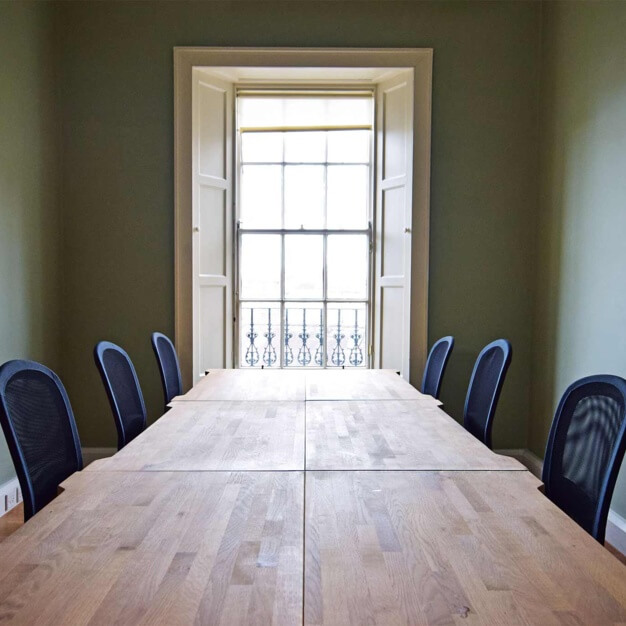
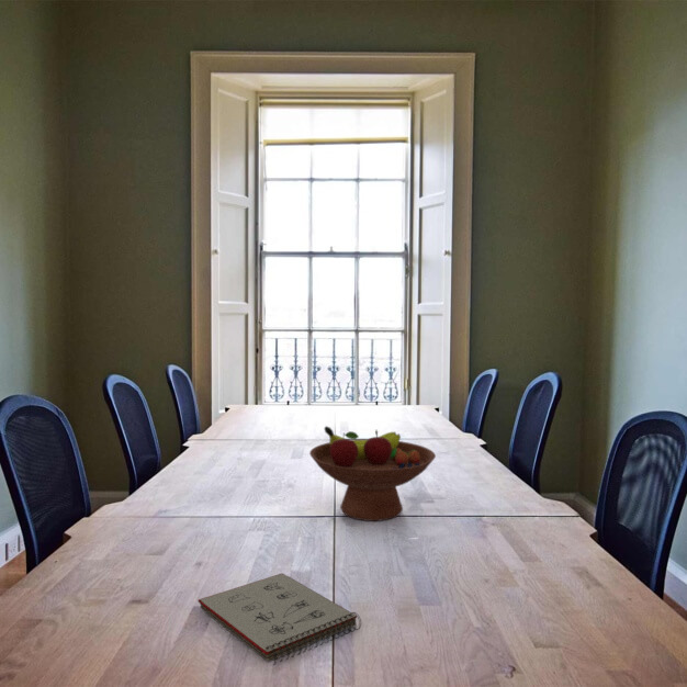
+ notepad (277, 609)
+ fruit bowl (372, 471)
